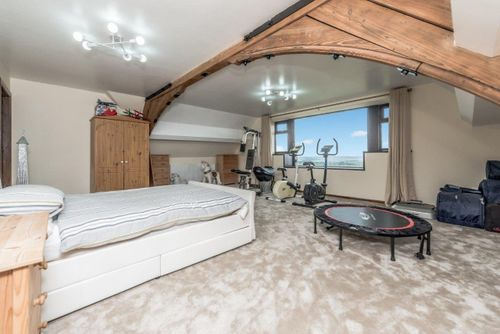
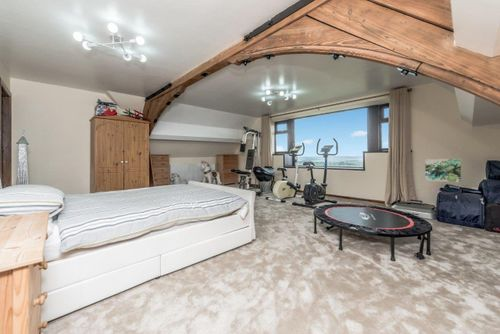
+ wall art (442, 170)
